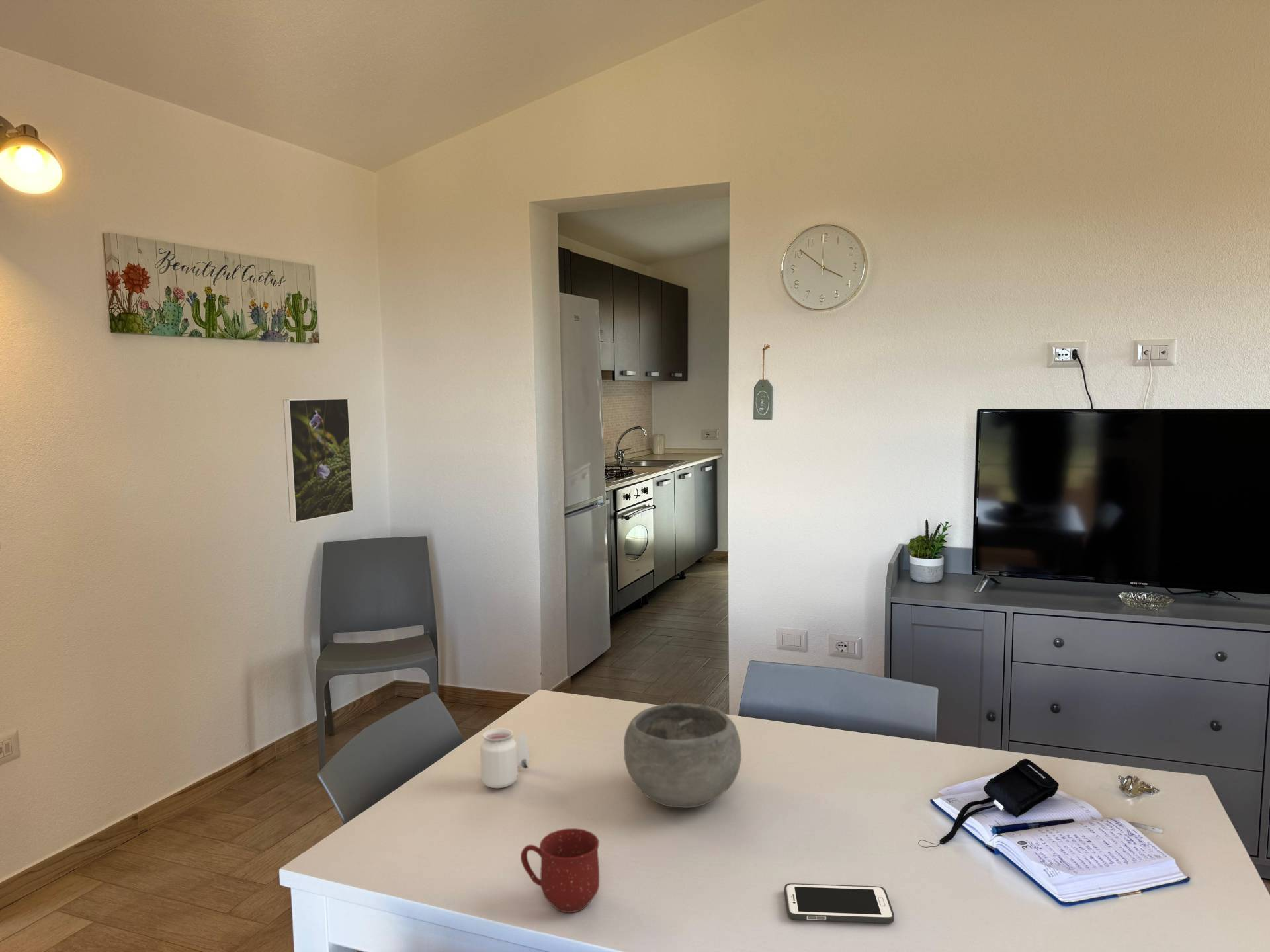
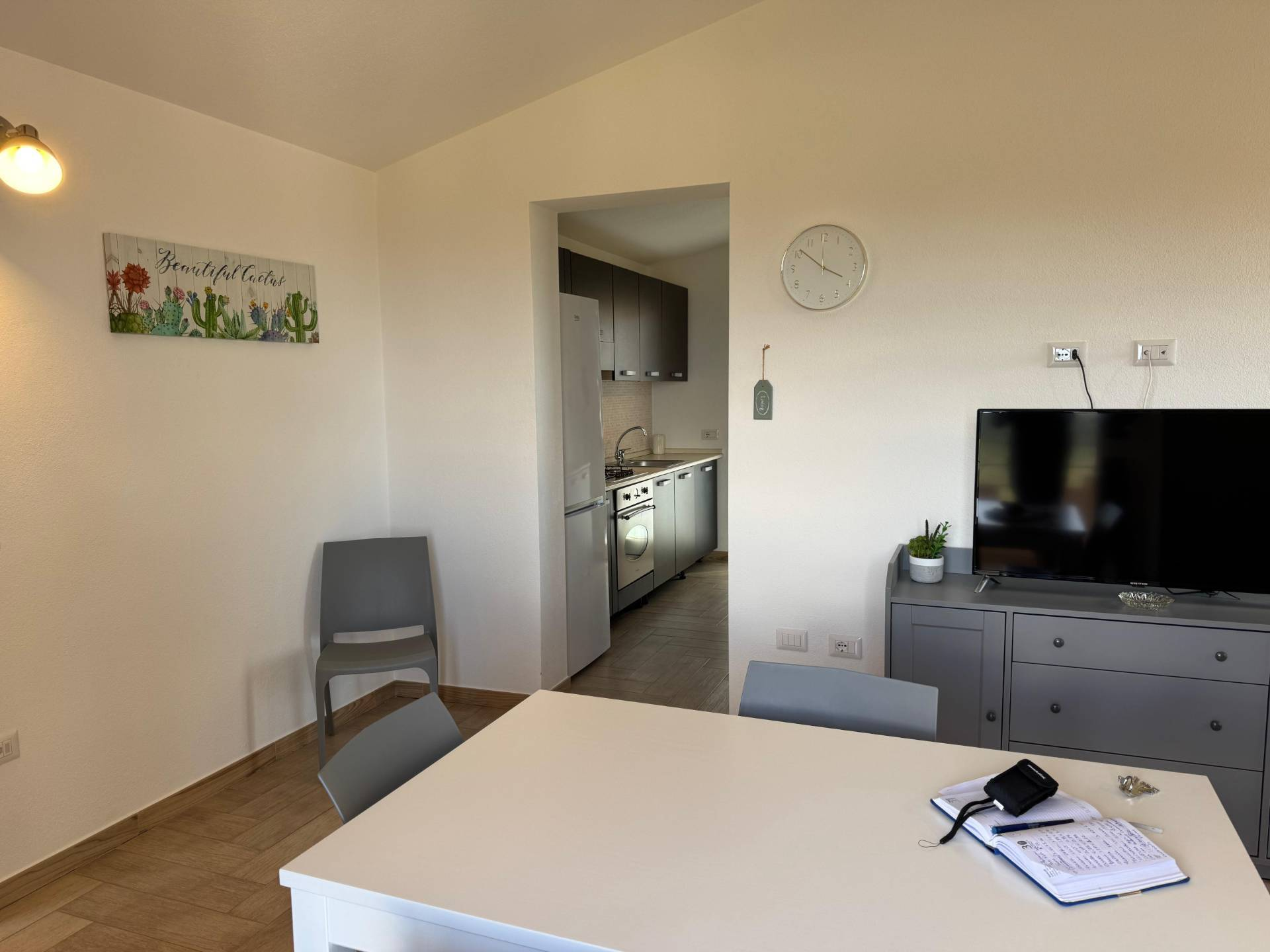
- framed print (320, 457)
- cell phone (837, 902)
- bowl (682, 759)
- mug (559, 871)
- candle (504, 753)
